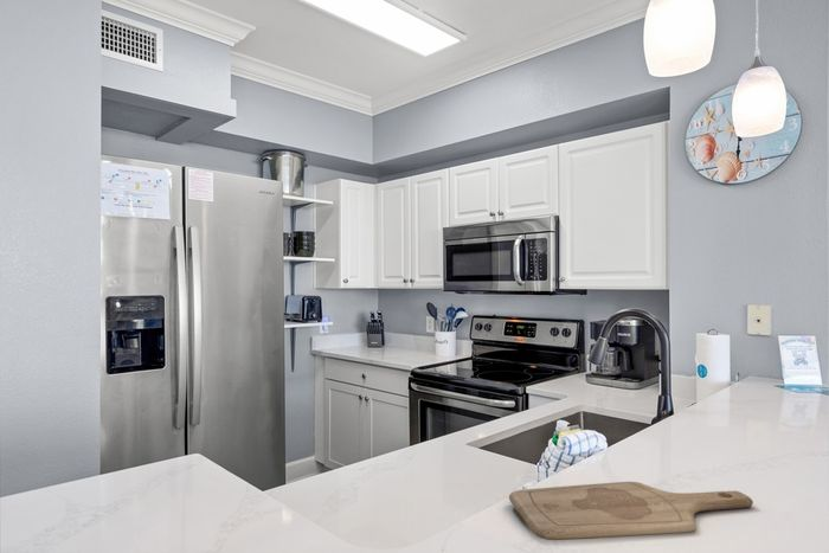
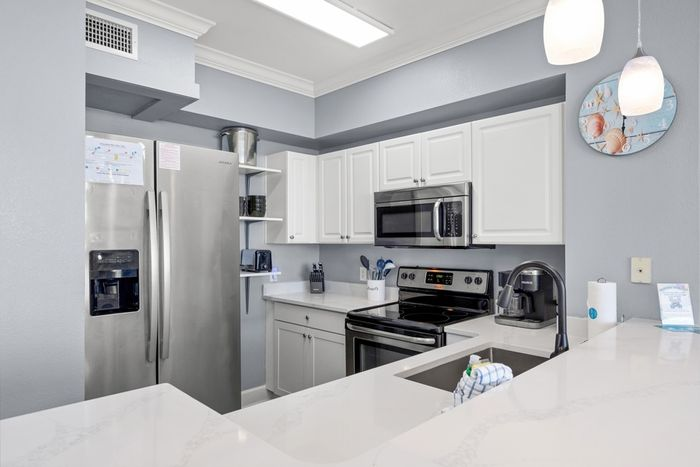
- cutting board (637, 506)
